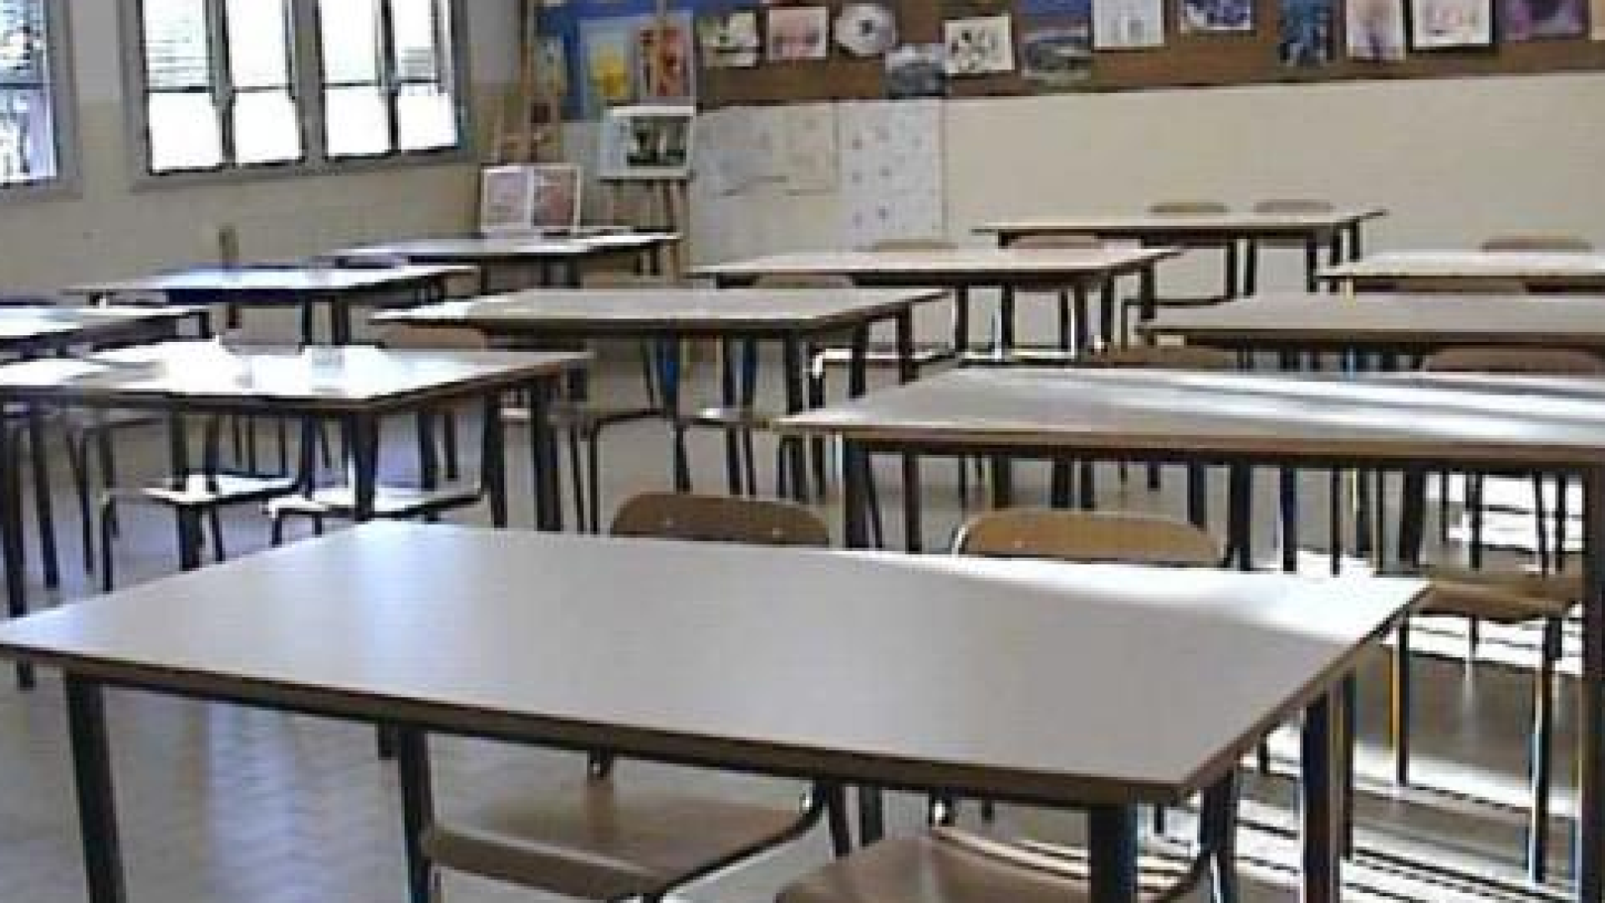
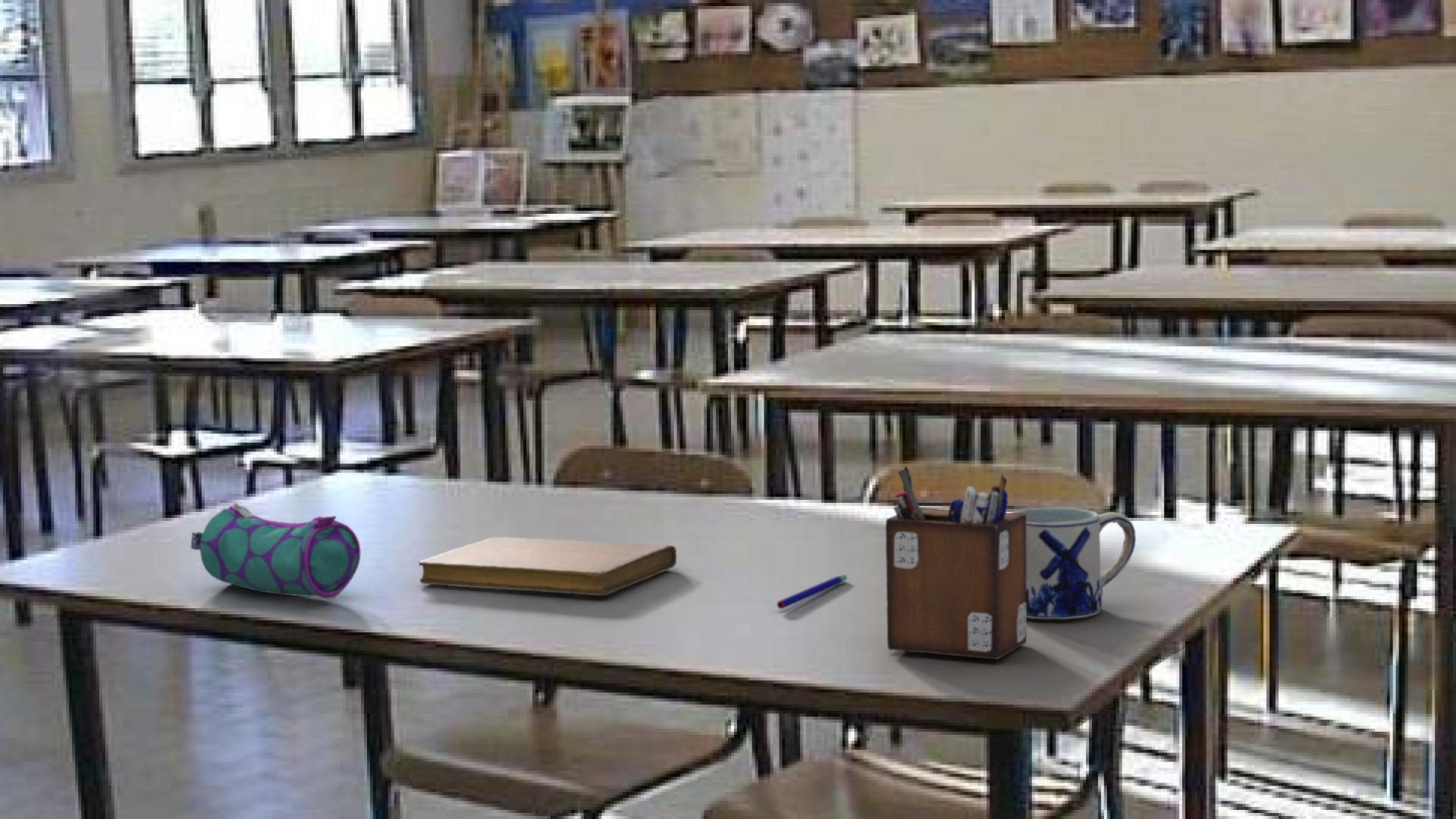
+ pencil case (277, 550)
+ notebook (548, 563)
+ mug (1065, 560)
+ pen (813, 591)
+ desk organizer (956, 556)
